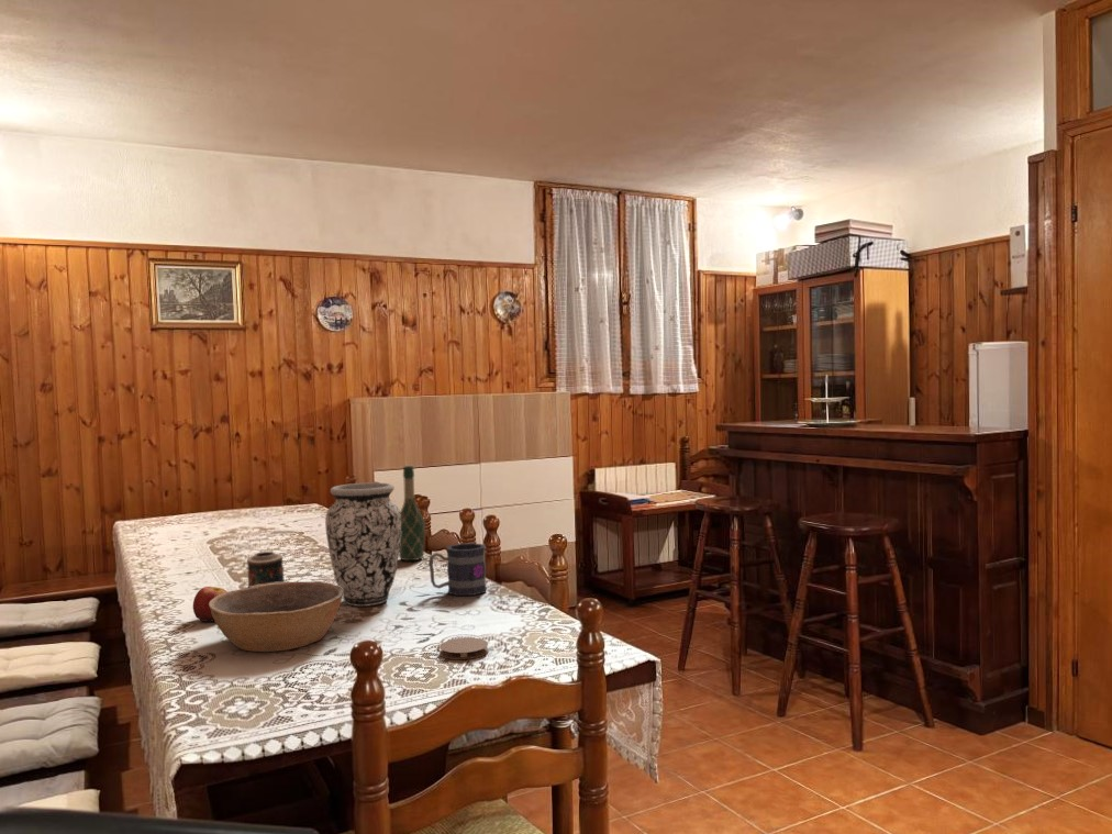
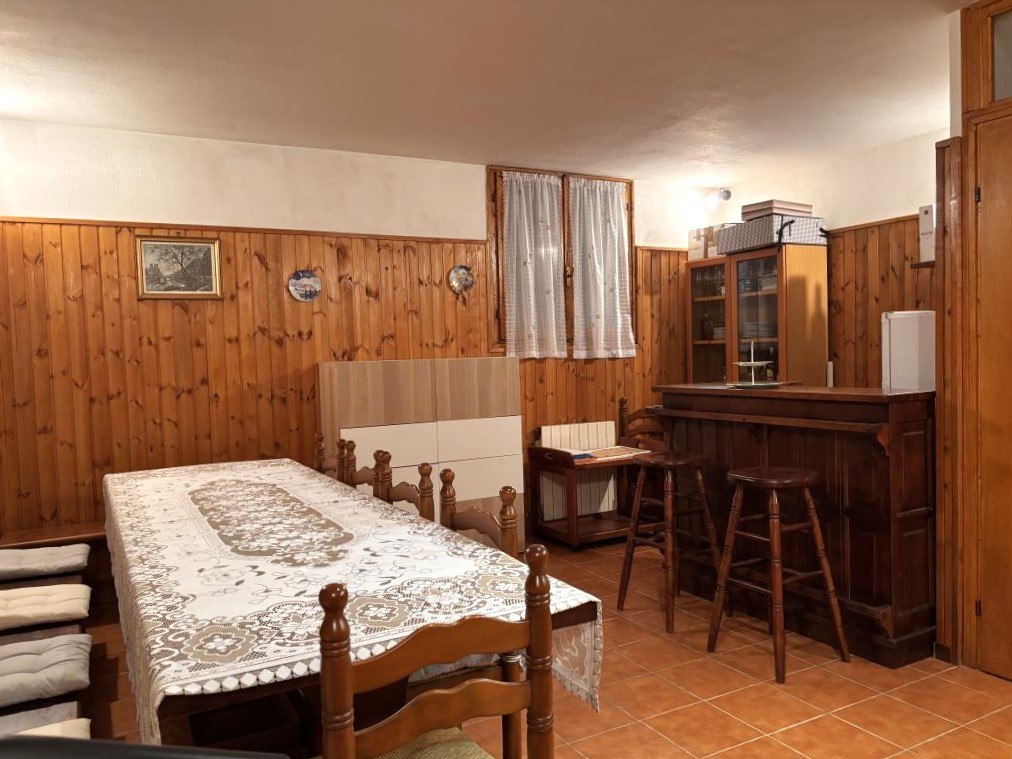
- wine bottle (410, 512)
- apple (210, 600)
- vase (364, 543)
- mug (457, 569)
- bowl (278, 616)
- coaster (464, 648)
- candle (262, 572)
